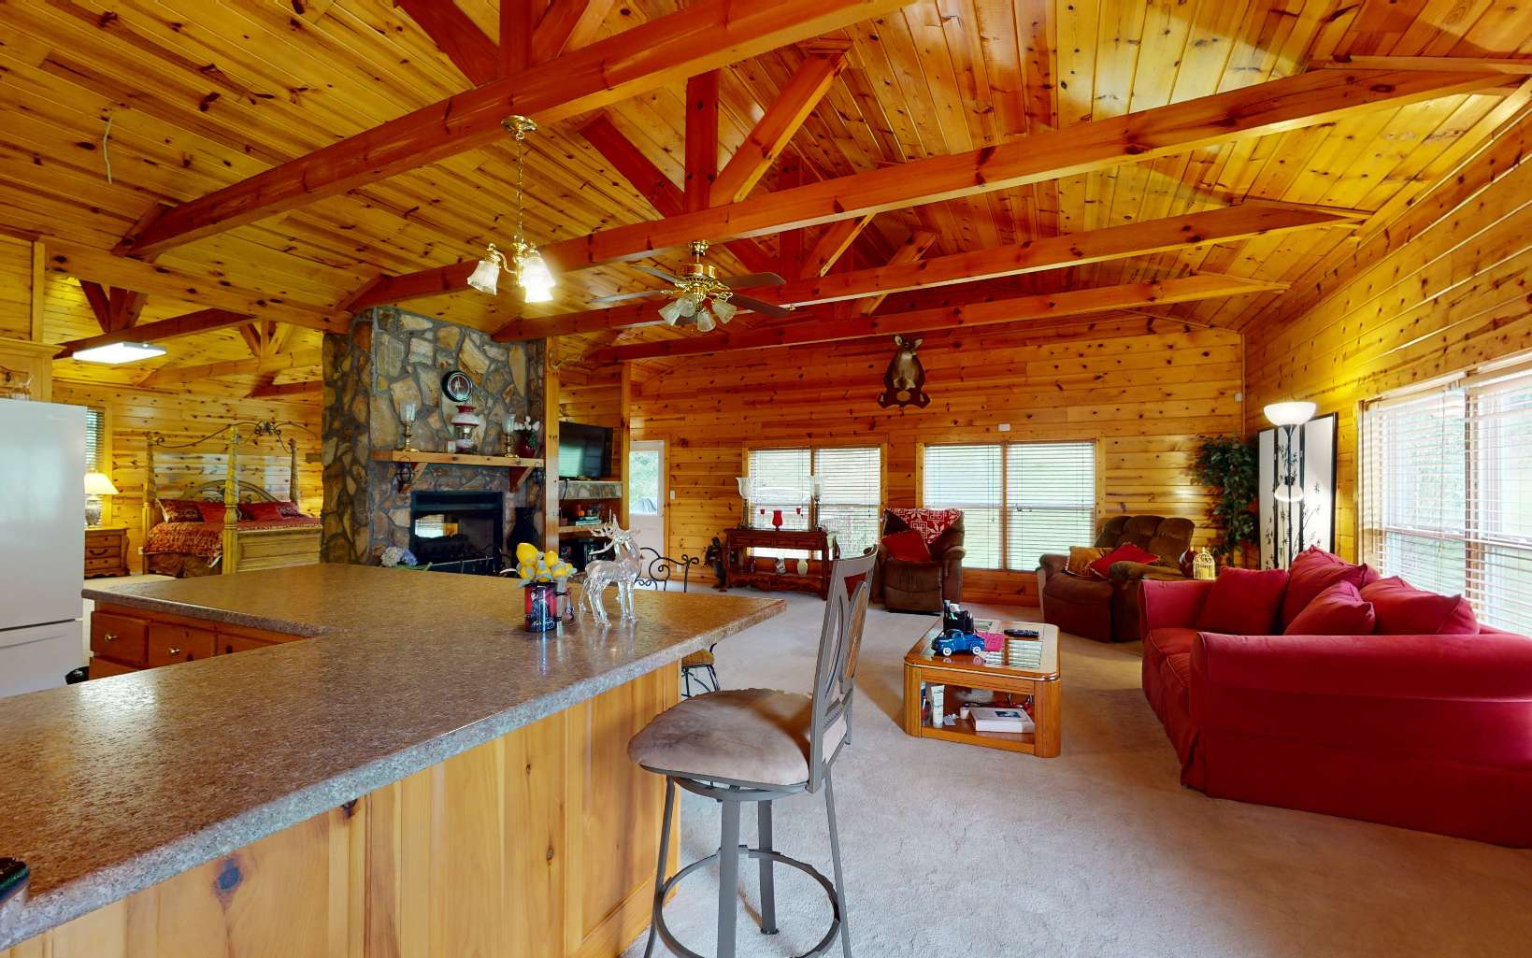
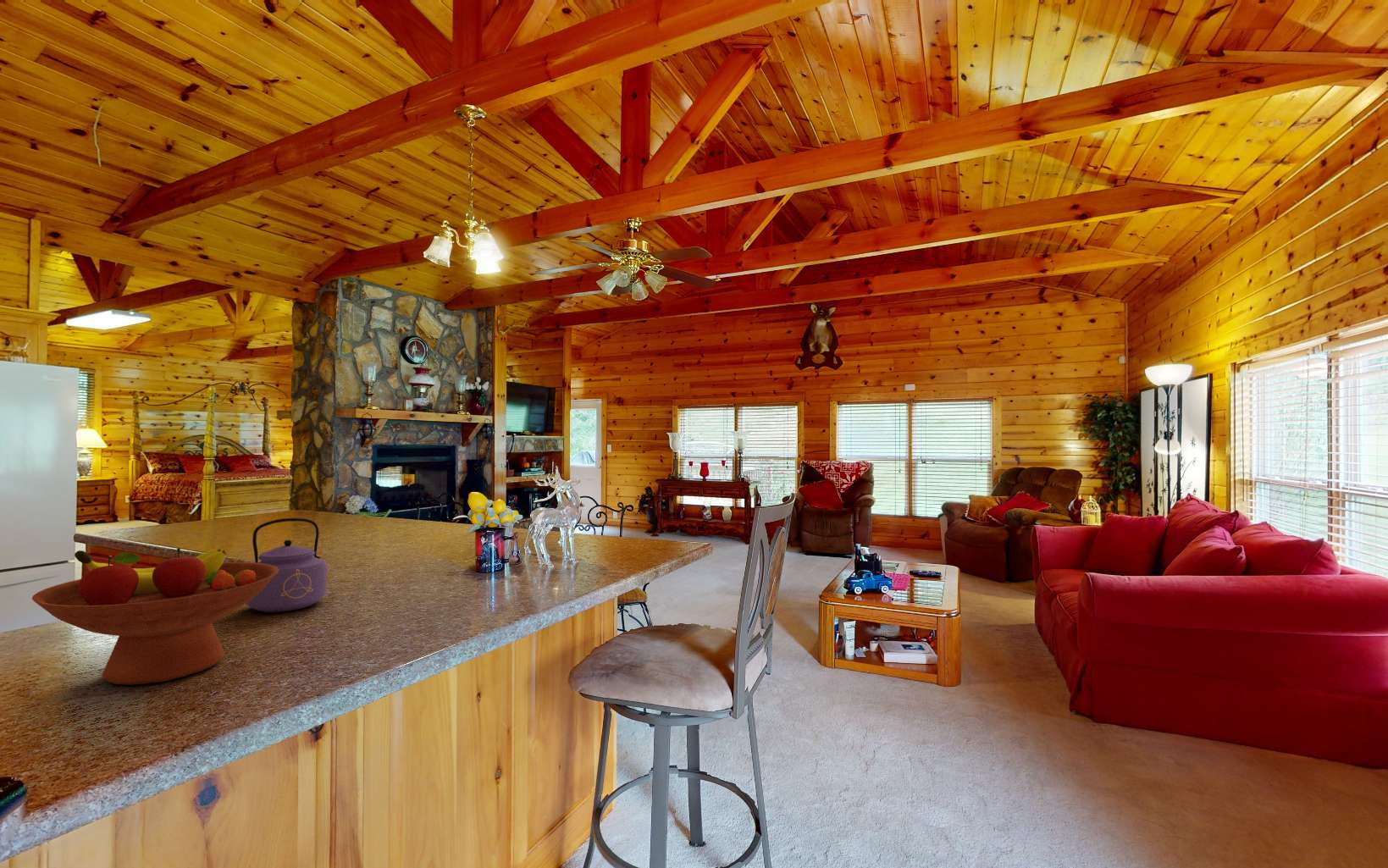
+ fruit bowl (167, 607)
+ kettle (273, 563)
